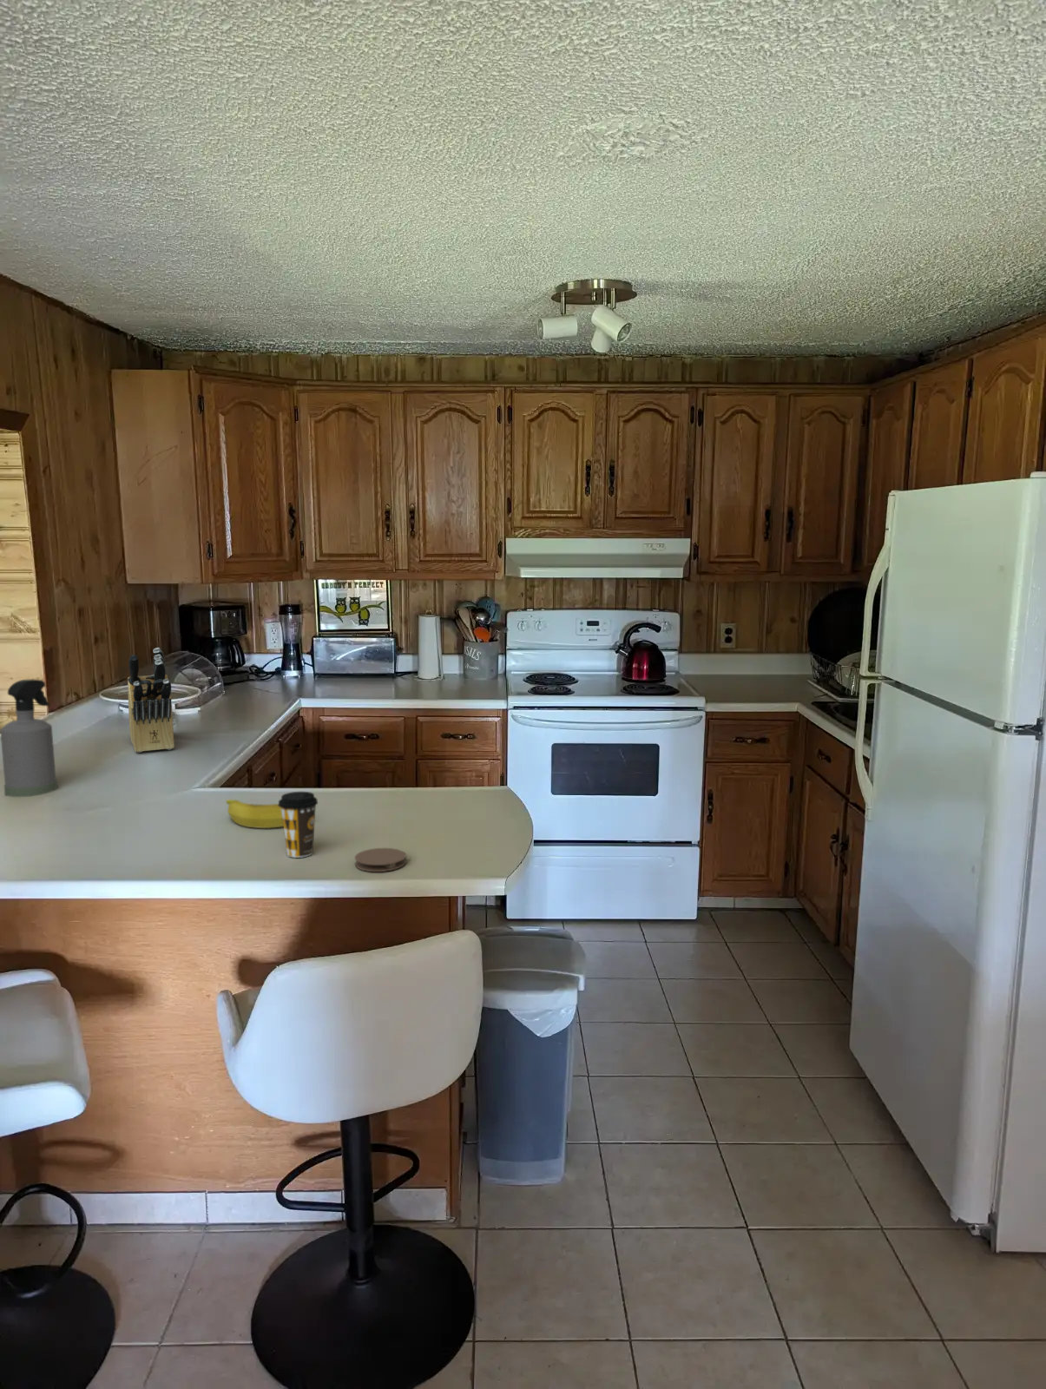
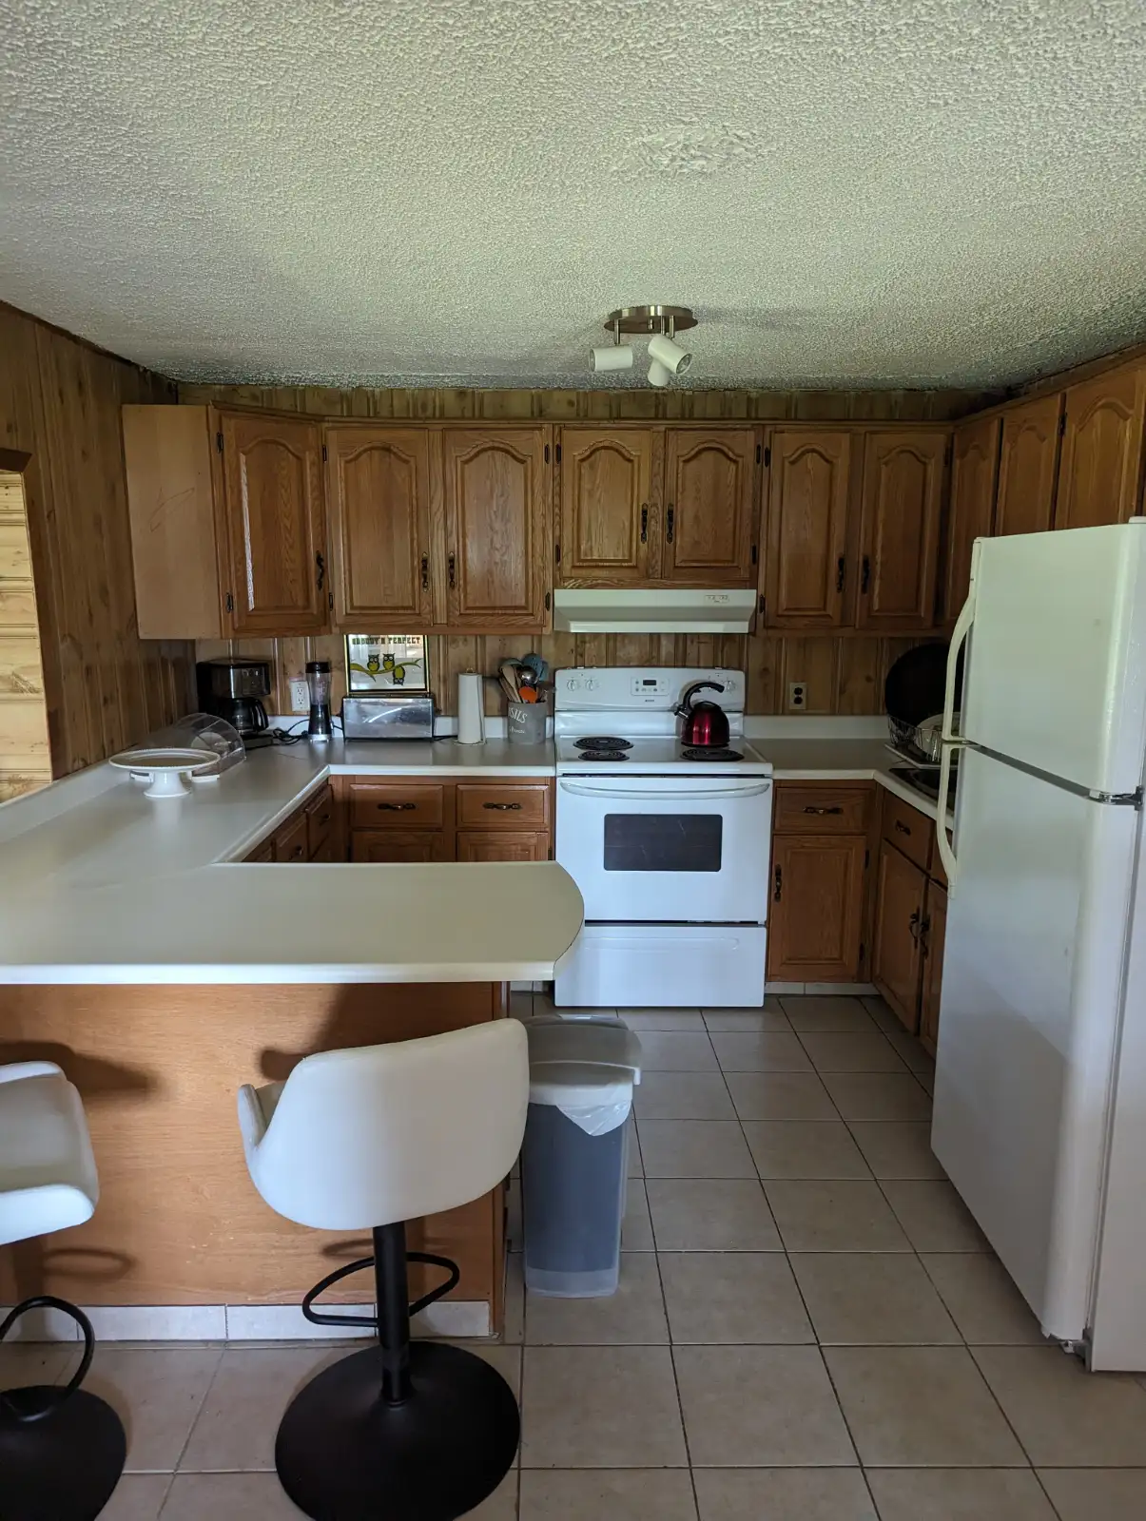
- knife block (148, 696)
- coffee cup (299, 824)
- coaster (380, 859)
- spray bottle (30, 735)
- banana (265, 809)
